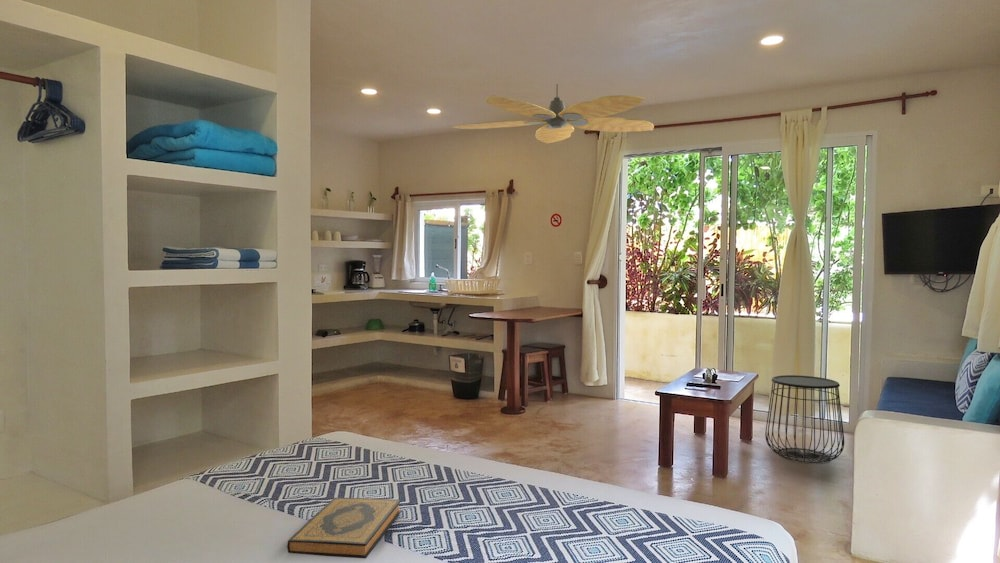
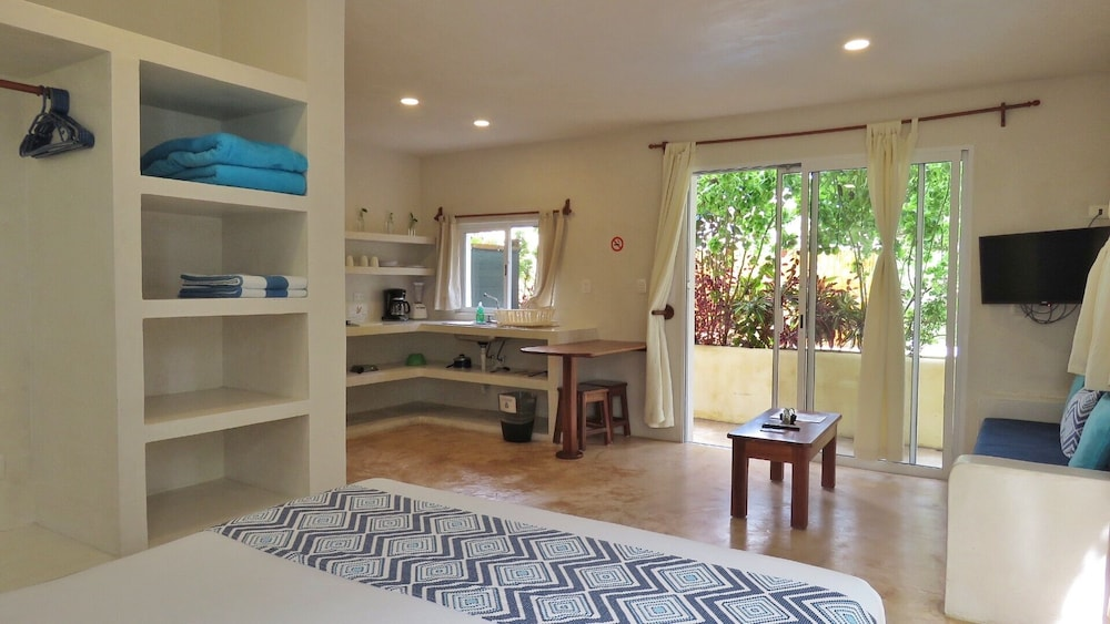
- hardback book (348, 524)
- side table (803, 418)
- ceiling fan (553, 107)
